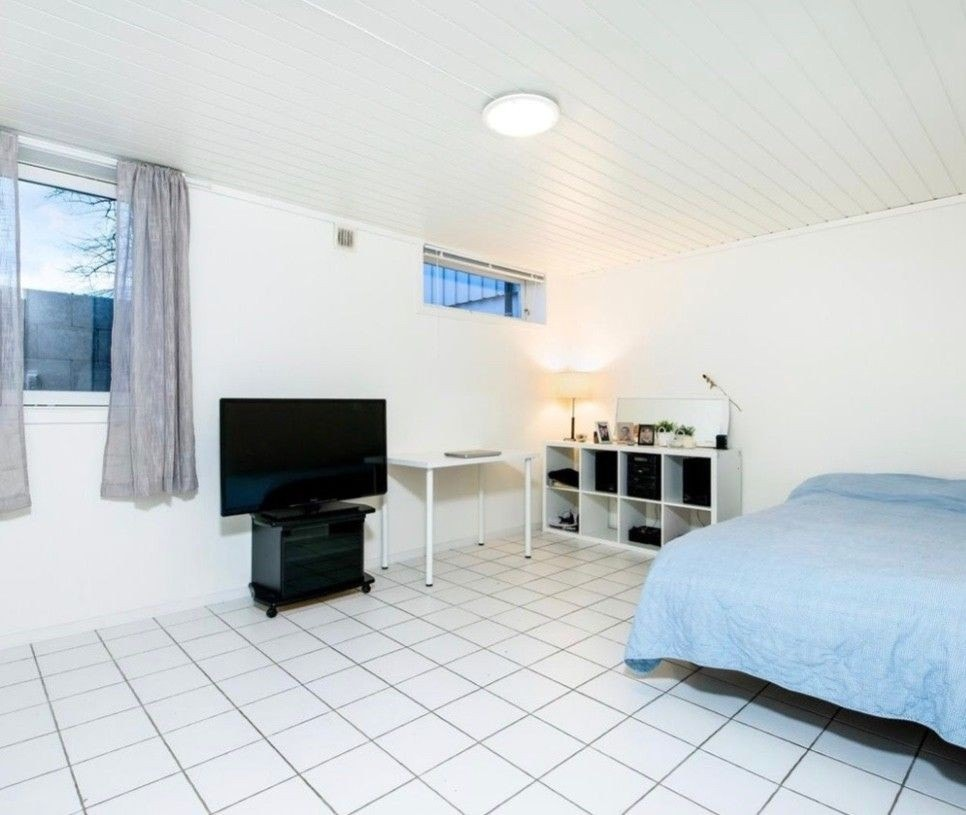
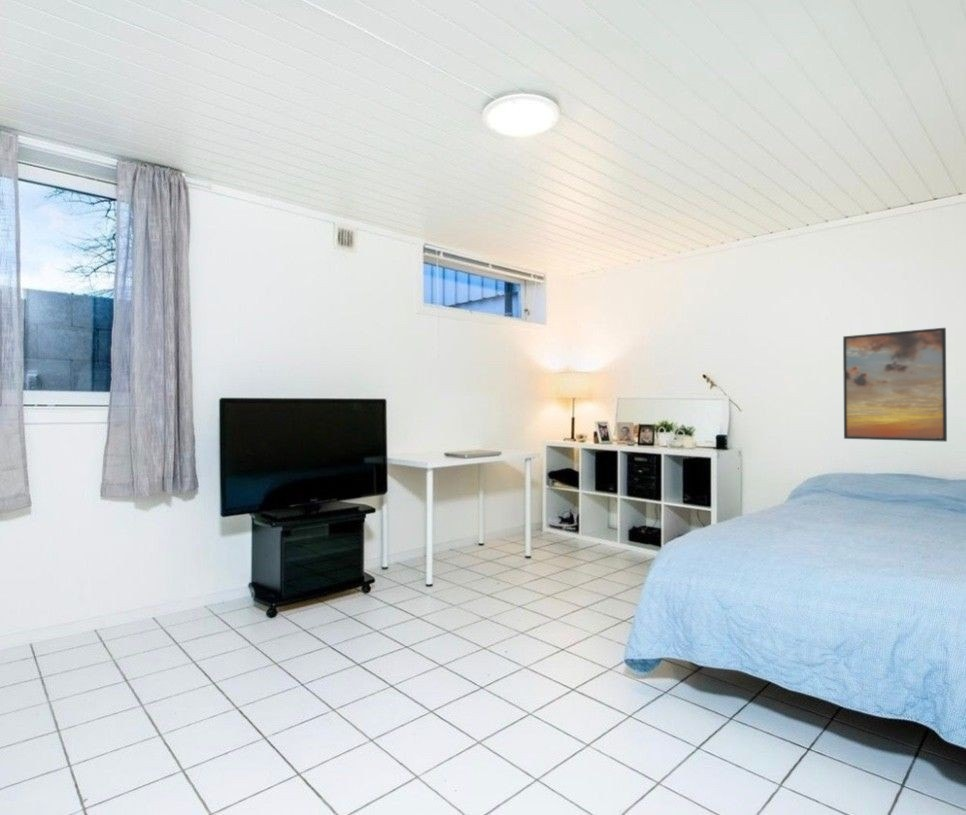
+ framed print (892, 386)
